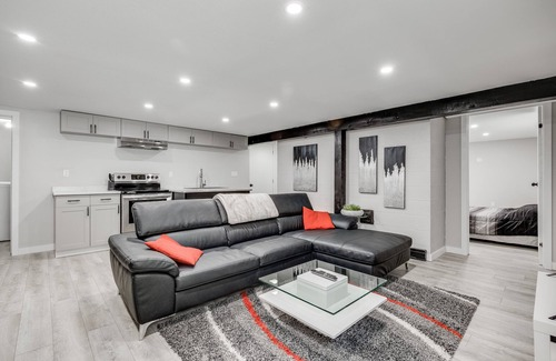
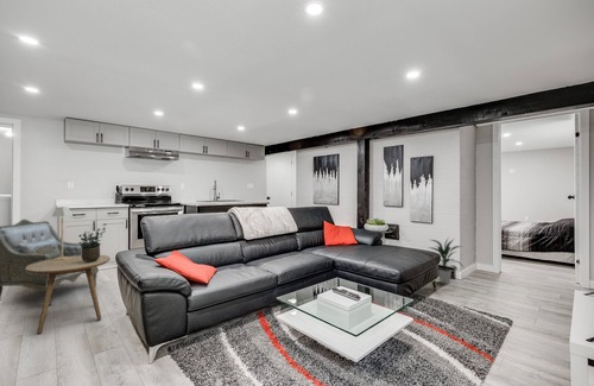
+ table lamp (62, 233)
+ potted plant (91, 242)
+ armchair (49, 257)
+ side table (67, 273)
+ indoor plant (443, 259)
